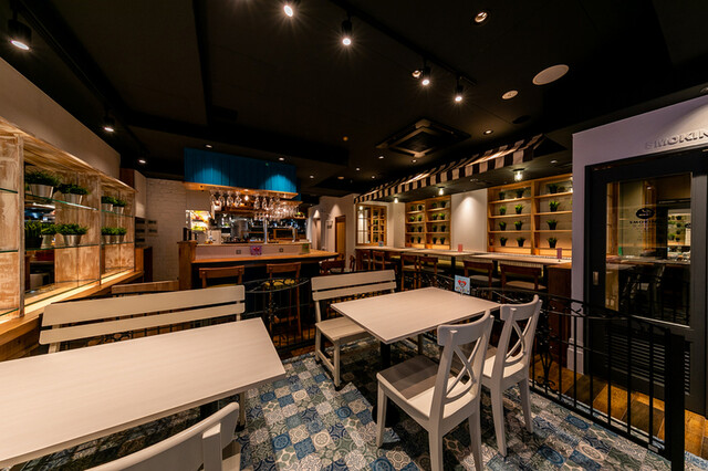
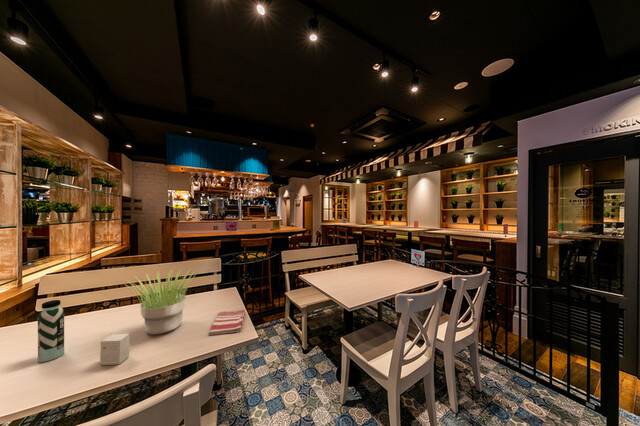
+ potted plant (163, 302)
+ small box (115, 348)
+ dish towel (228, 320)
+ water bottle (51, 329)
